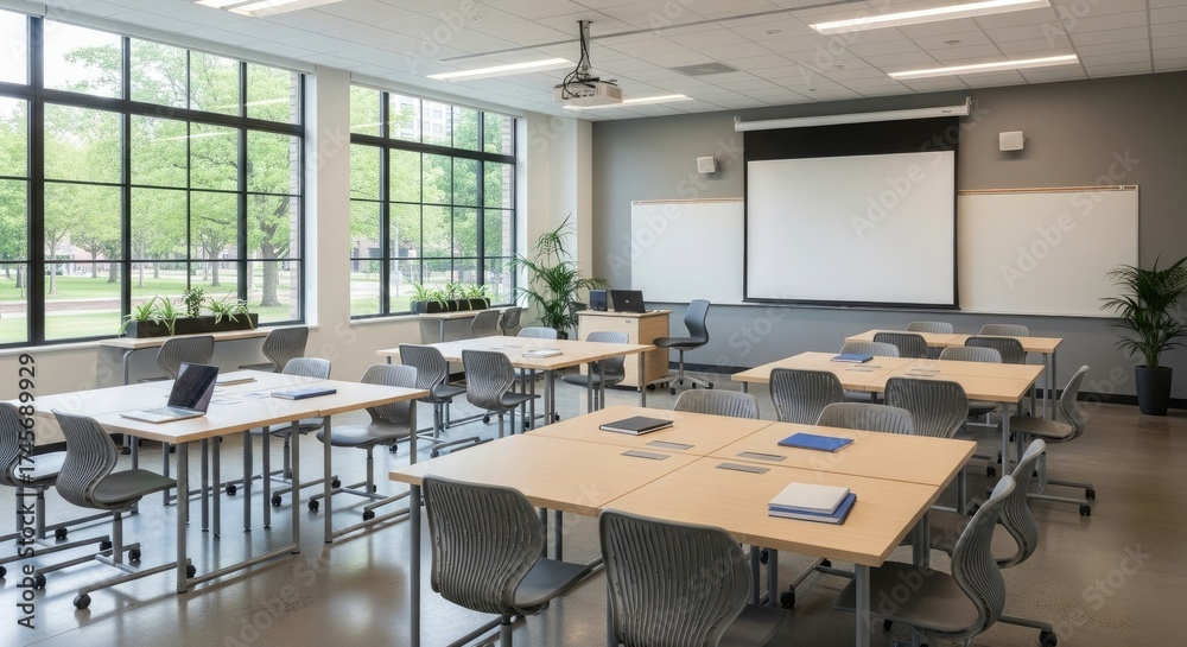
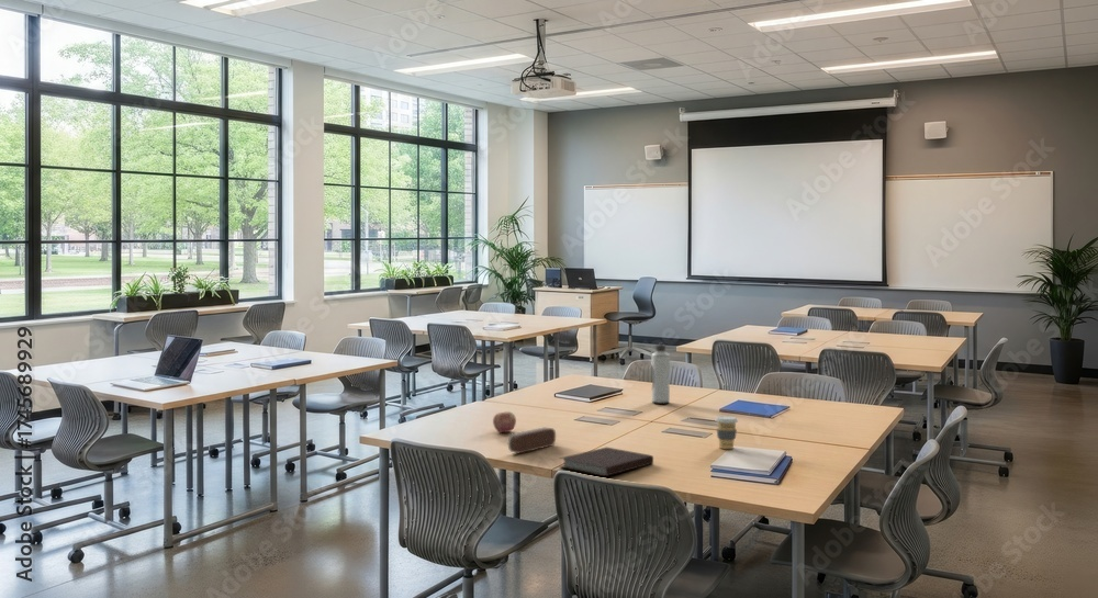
+ apple (504, 421)
+ pencil case (531, 439)
+ notebook (606, 461)
+ water bottle (660, 372)
+ coffee cup (726, 432)
